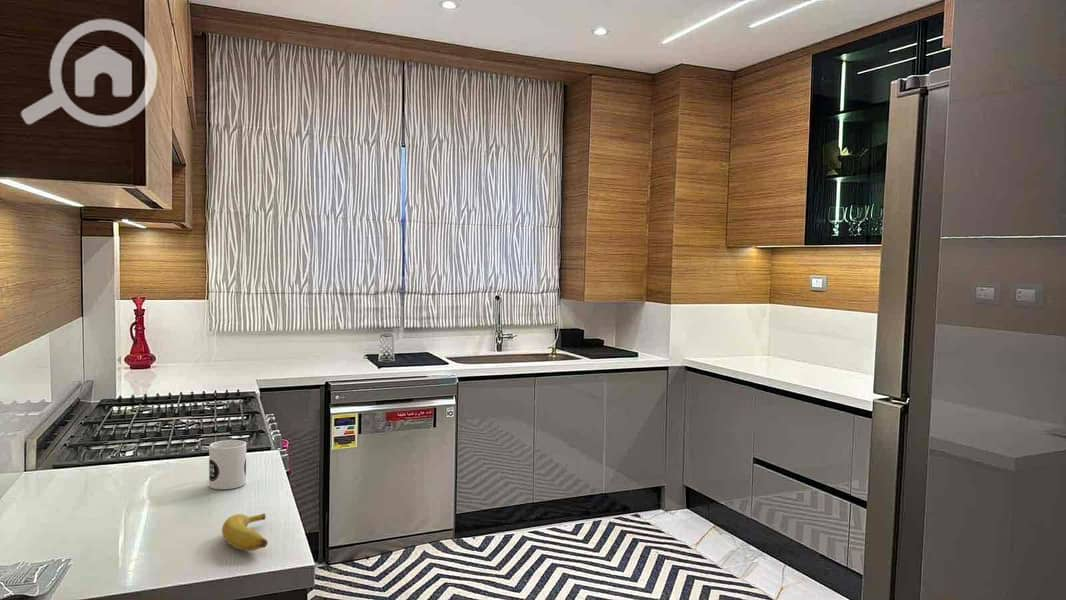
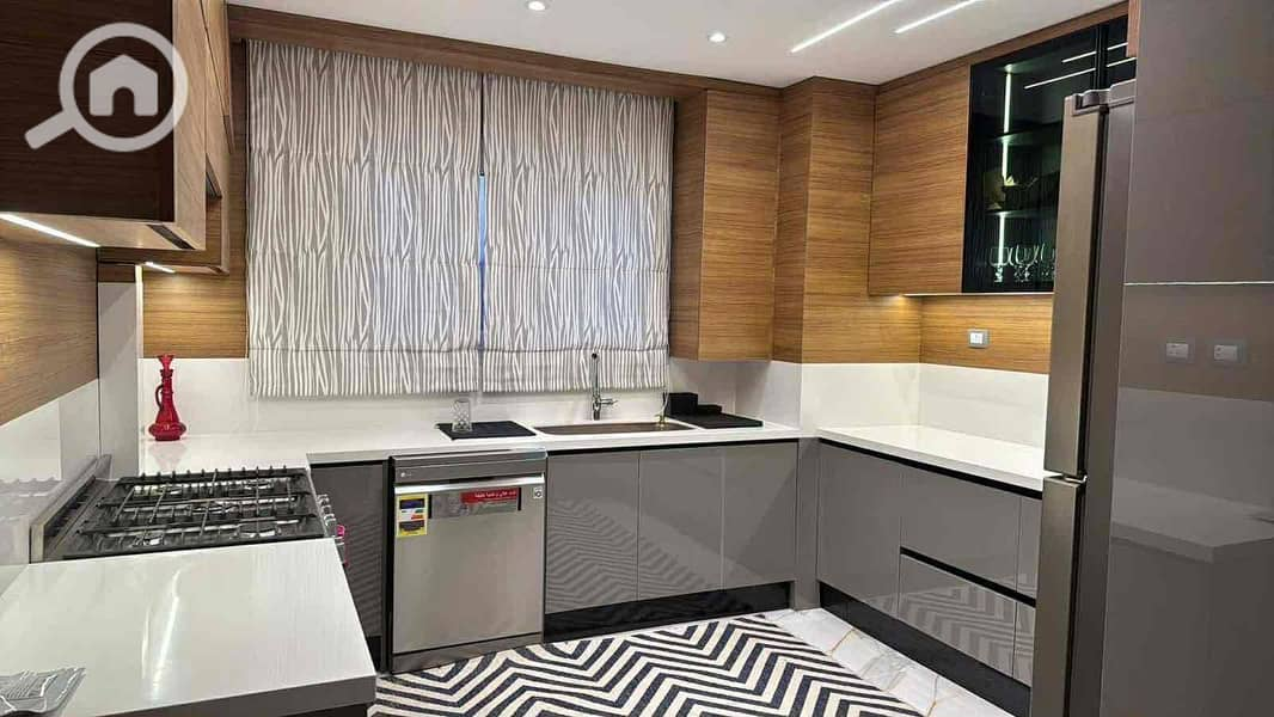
- banana (251, 530)
- mug (225, 462)
